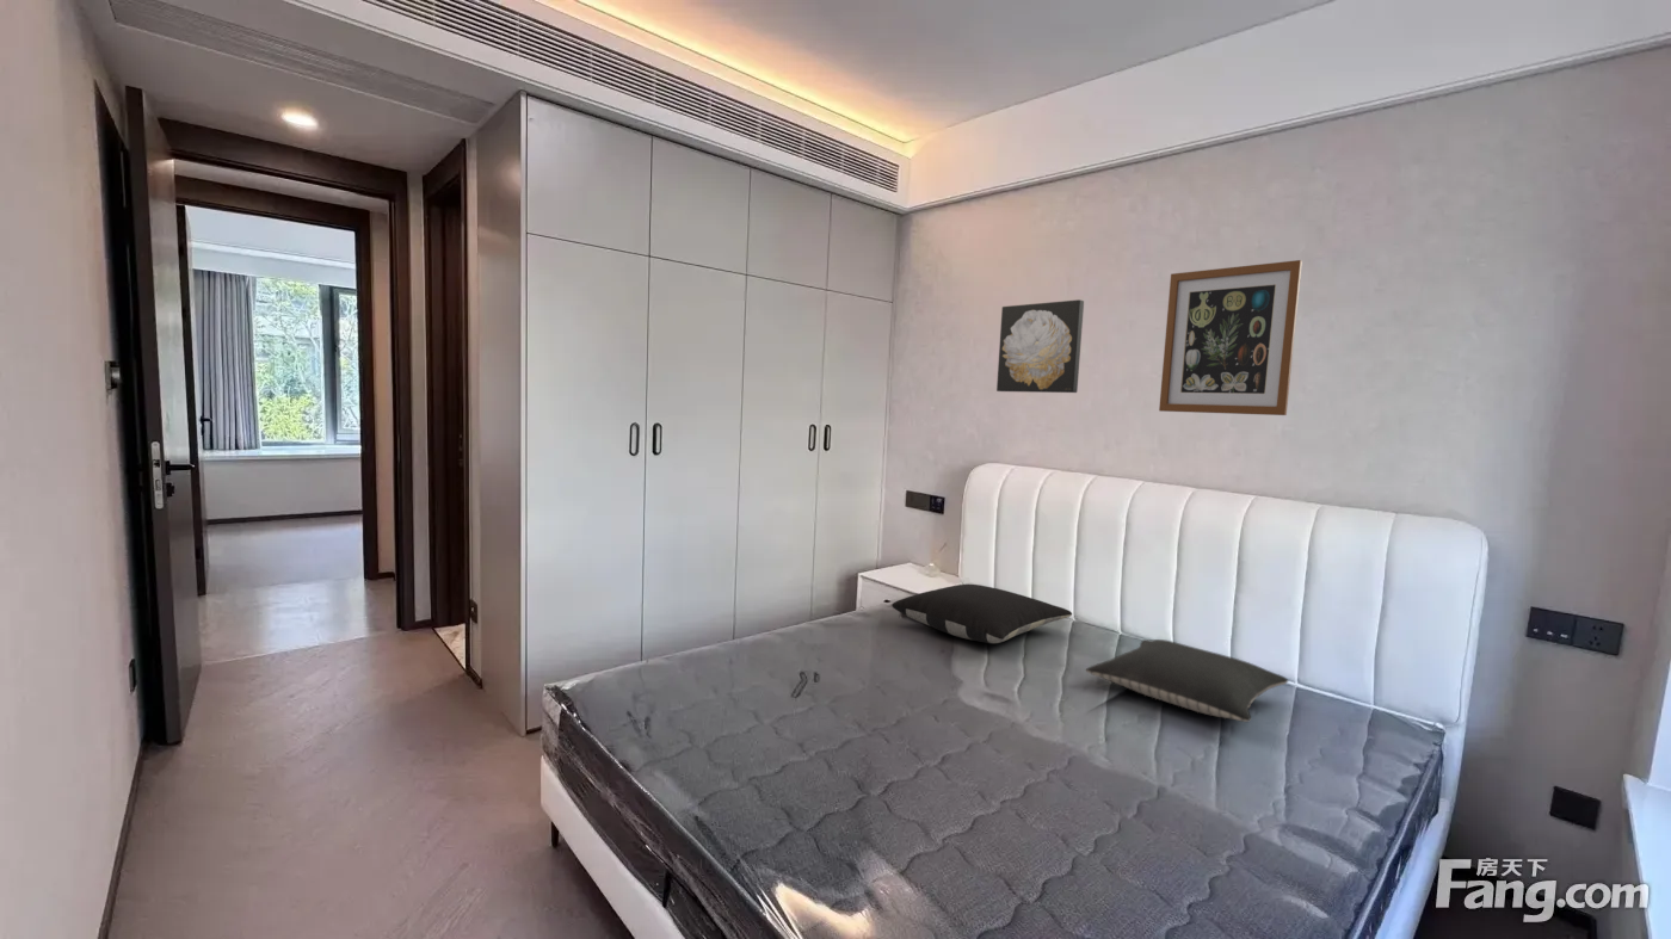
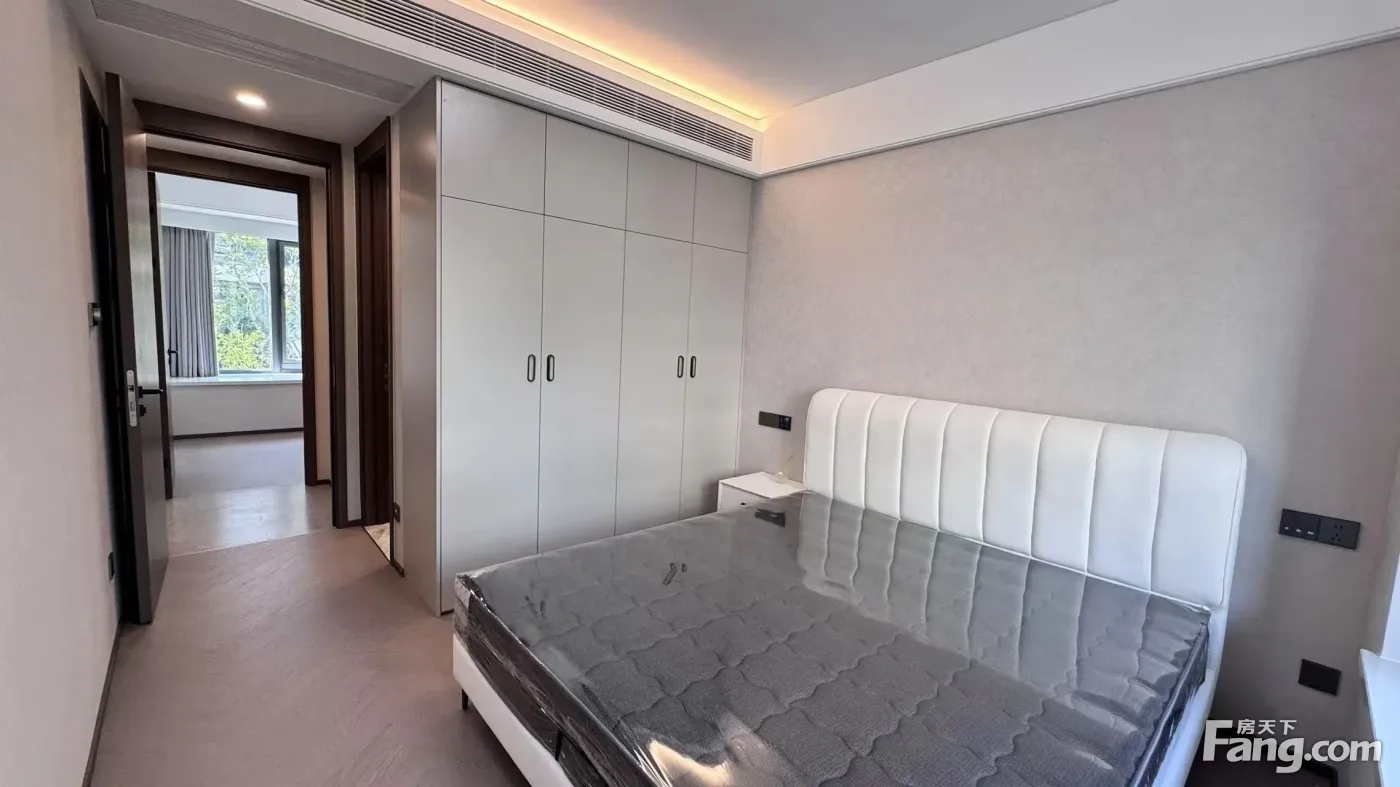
- pillow (1186, 674)
- wall art (1038, 347)
- wall art (1225, 340)
- pillow (981, 609)
